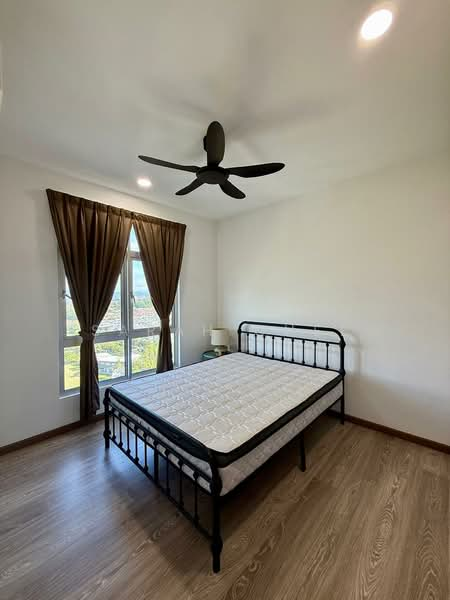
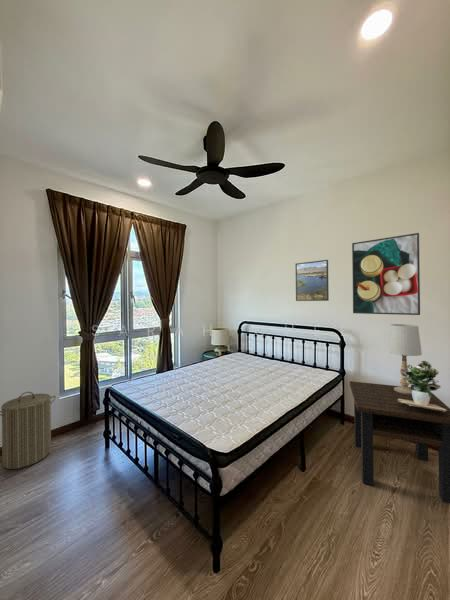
+ table lamp (404, 357)
+ potted plant (421, 386)
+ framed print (311, 281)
+ side table (396, 432)
+ laundry hamper (27, 424)
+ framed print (383, 276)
